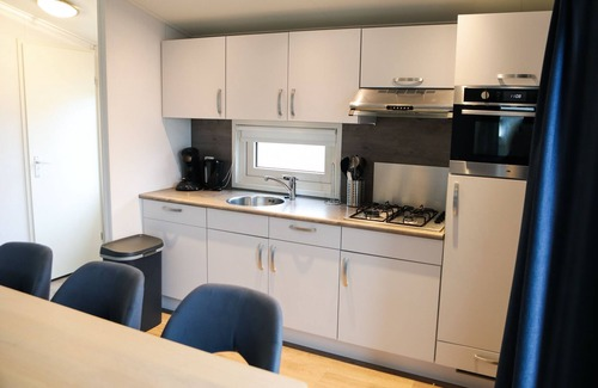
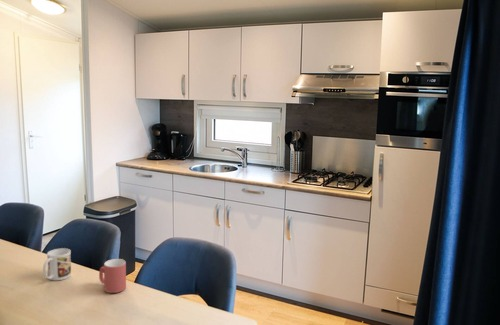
+ mug (111, 274)
+ mug (56, 265)
